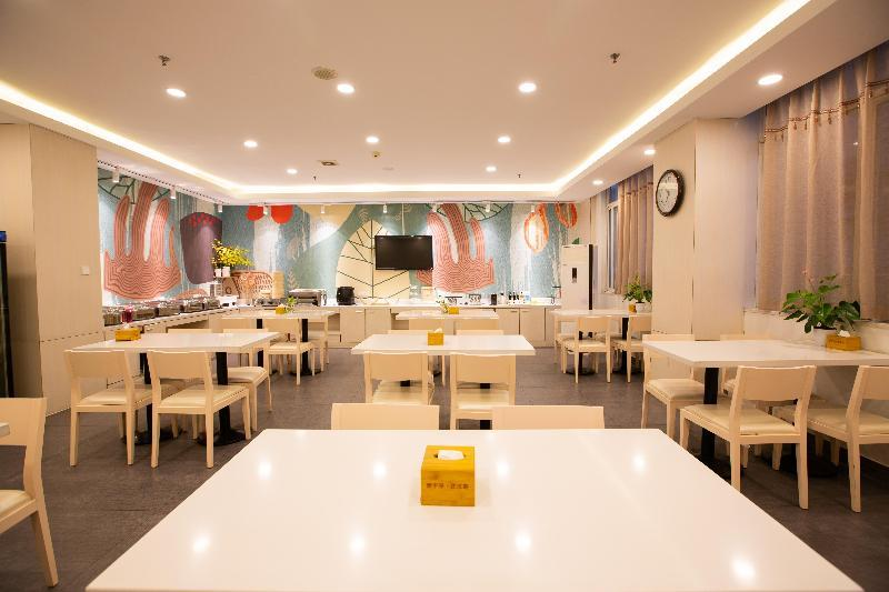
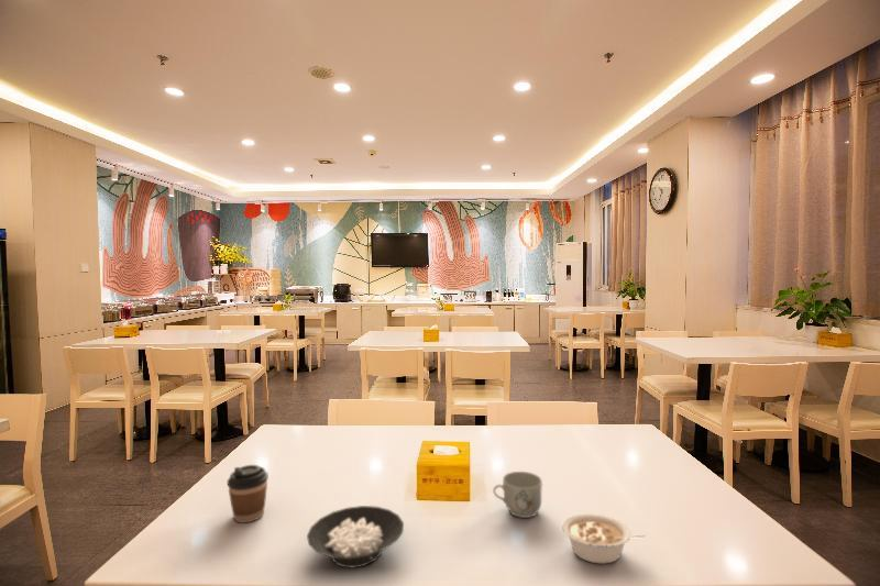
+ legume (598, 538)
+ coffee cup (248, 490)
+ cereal bowl (356, 540)
+ mug (517, 495)
